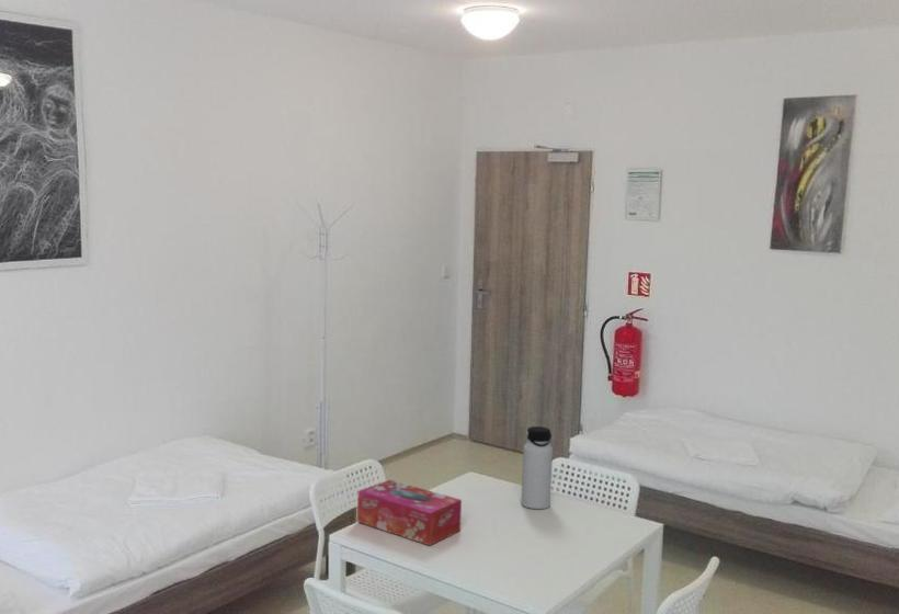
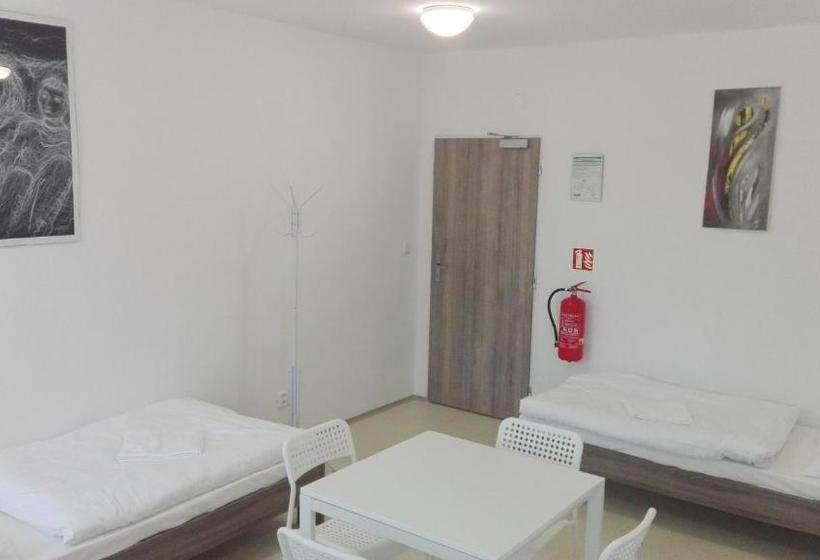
- tissue box (408, 510)
- water bottle (537, 466)
